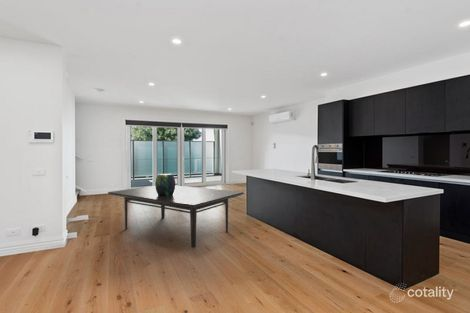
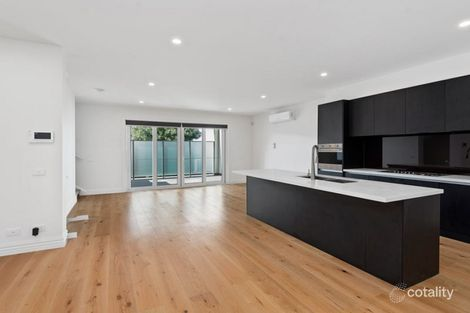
- decorative urn (165, 184)
- dining table (175, 210)
